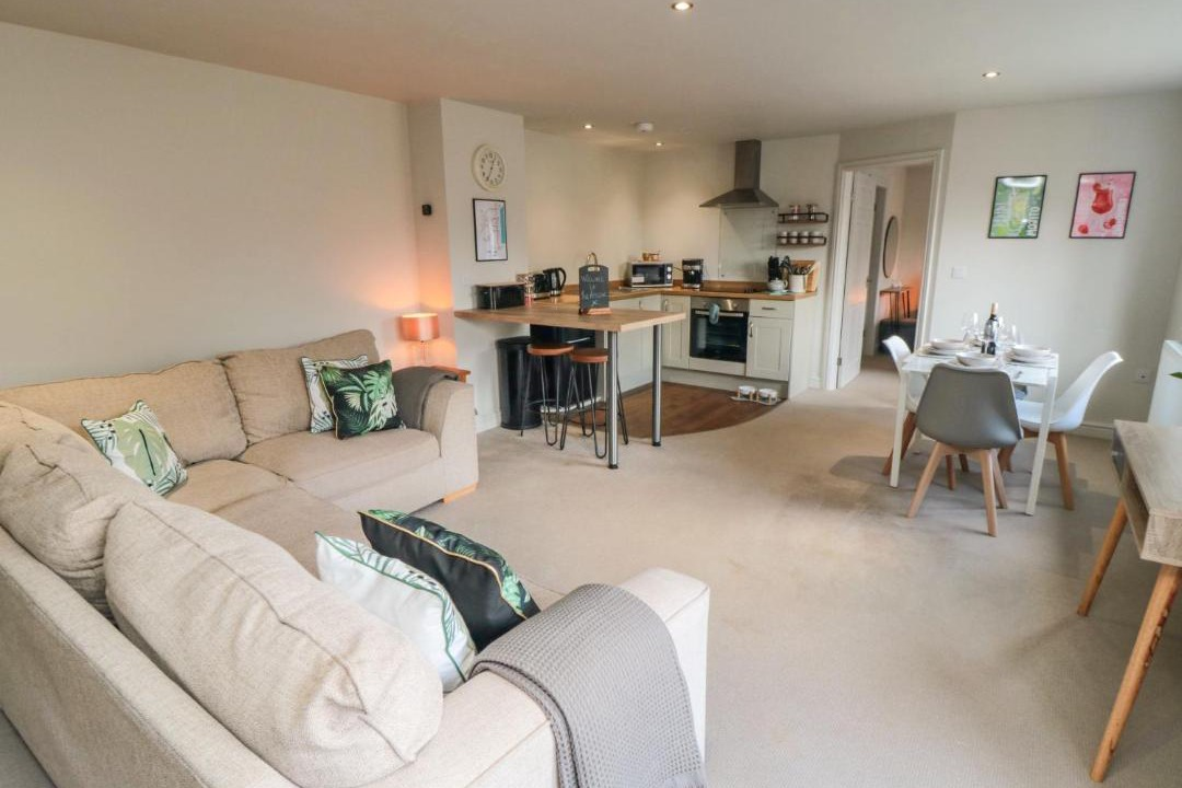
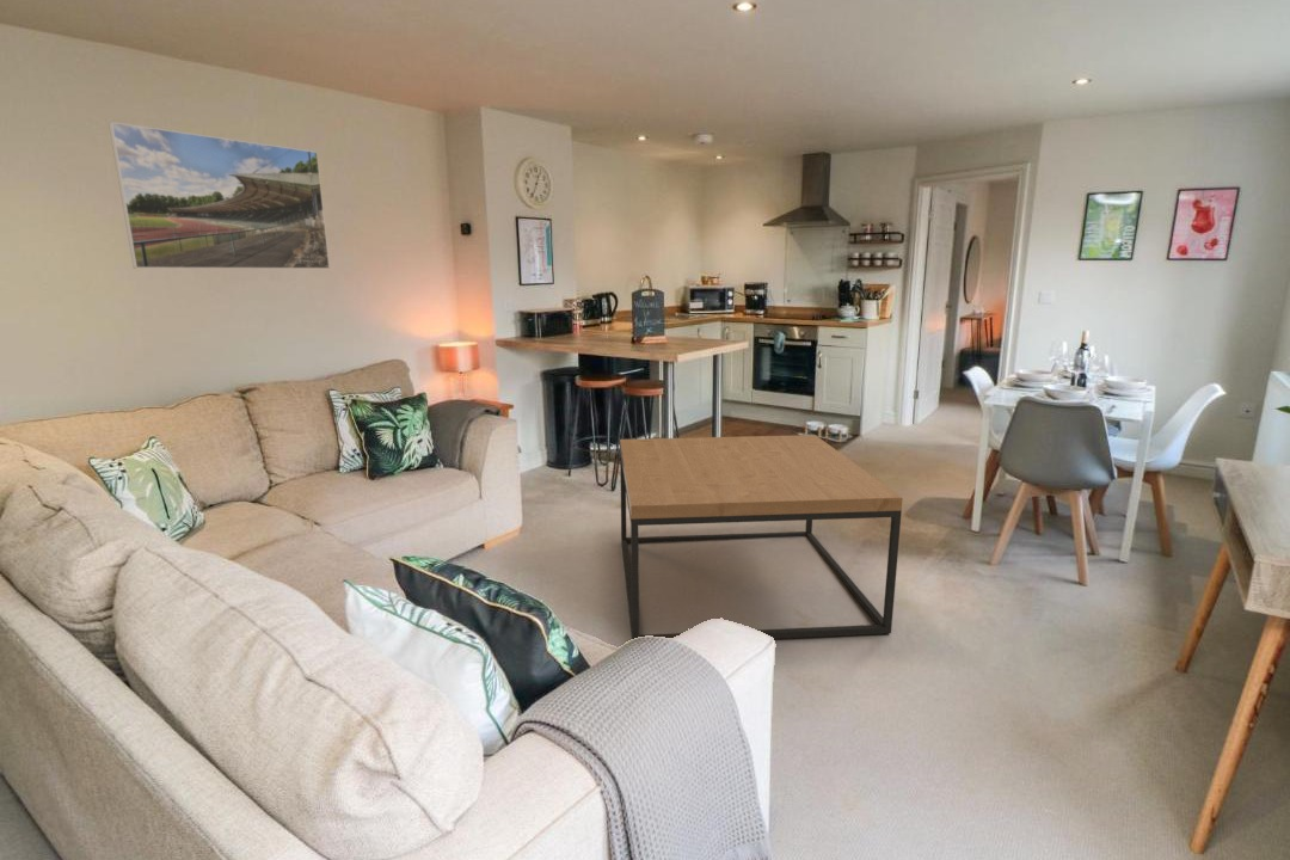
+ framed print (233, 204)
+ coffee table (737, 521)
